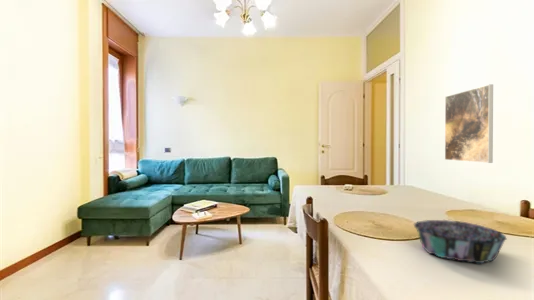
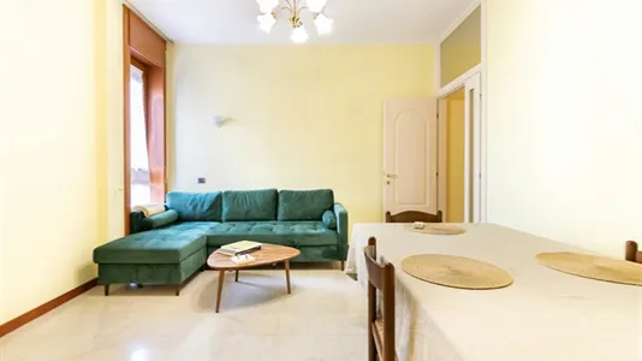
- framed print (466, 126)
- decorative bowl (456, 240)
